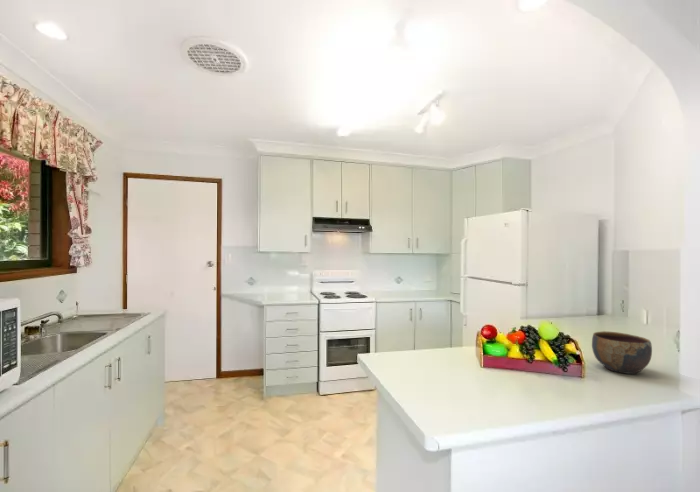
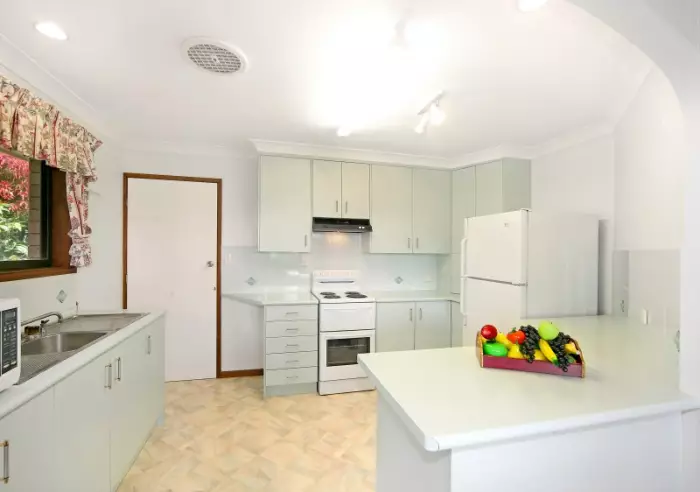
- bowl (620, 353)
